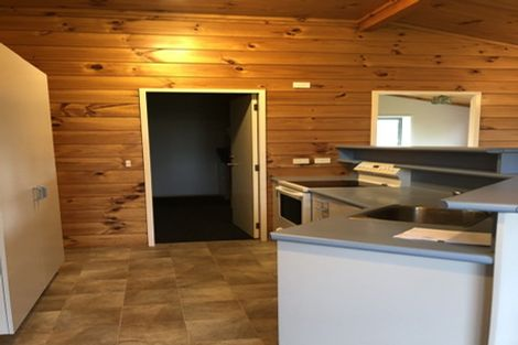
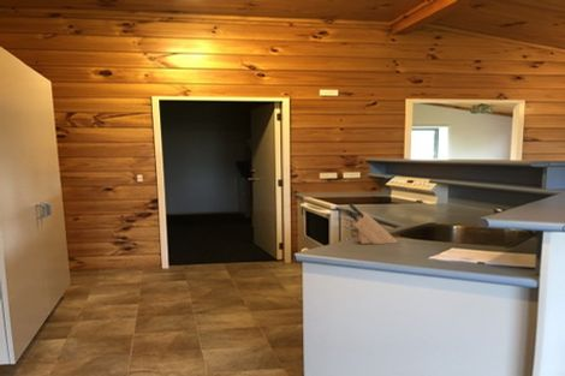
+ knife block (370, 222)
